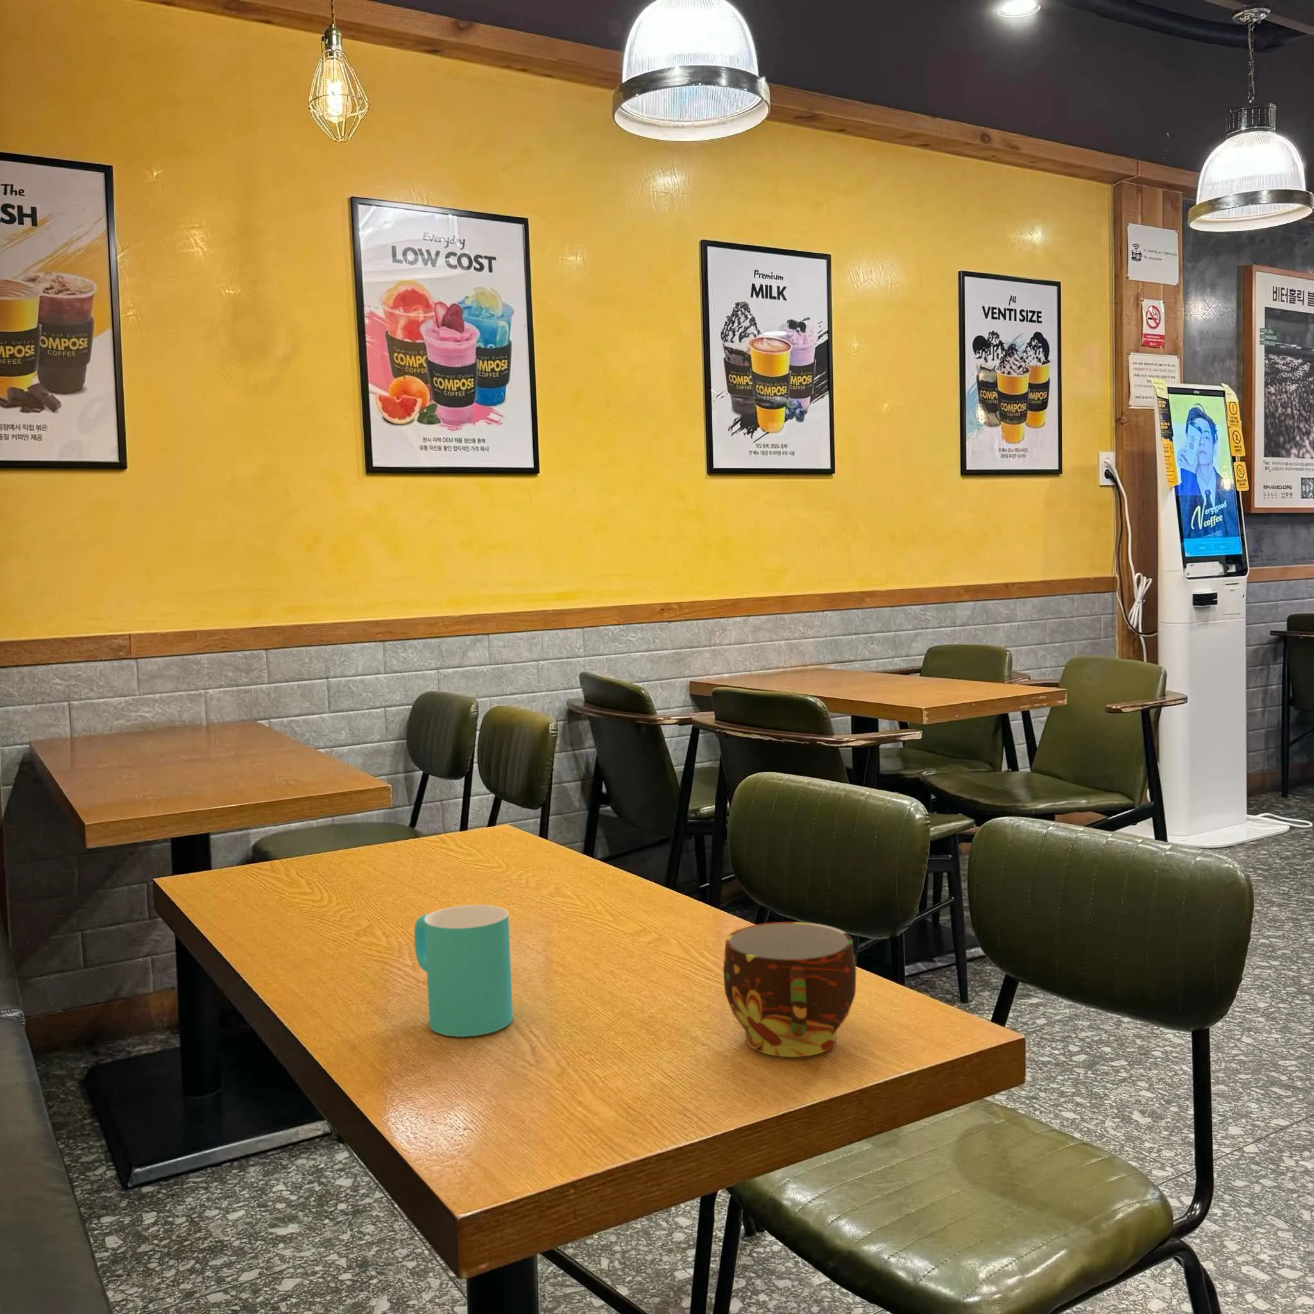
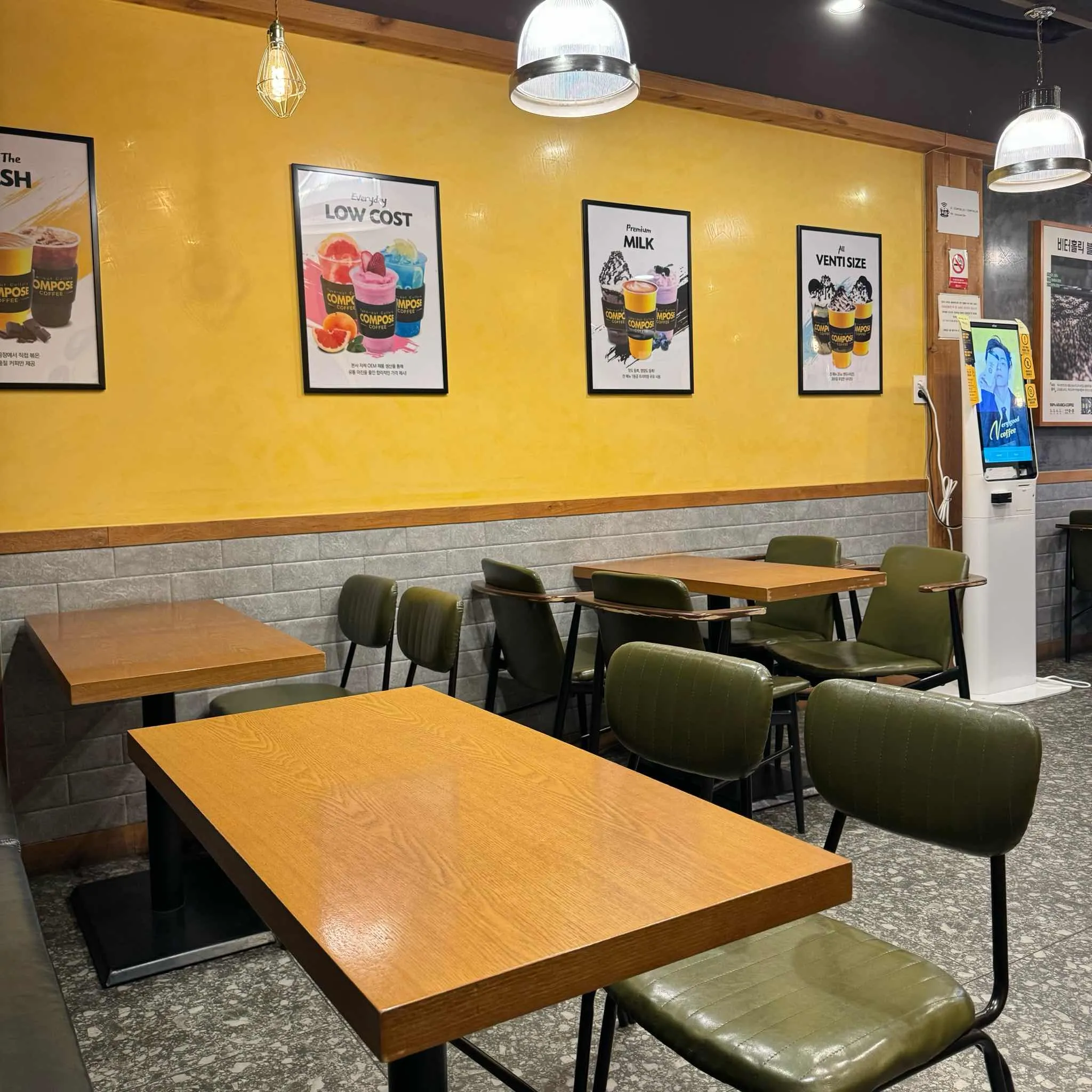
- cup (794, 993)
- cup (464, 964)
